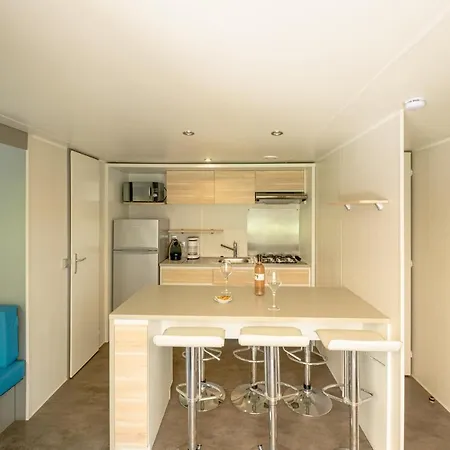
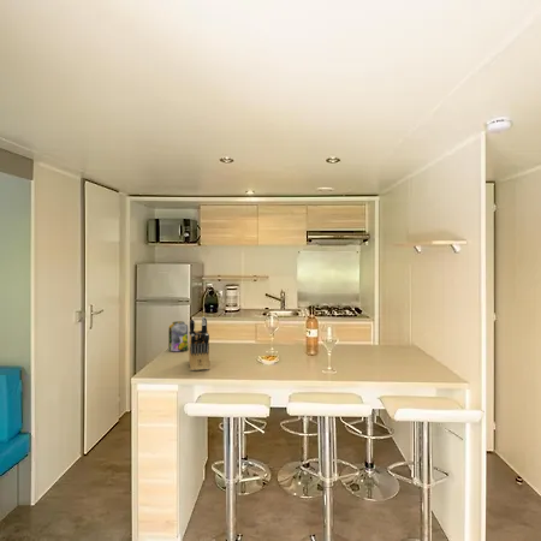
+ jar (178, 335)
+ knife block (198, 340)
